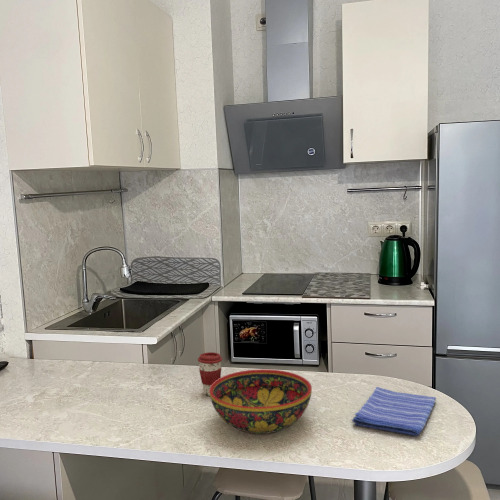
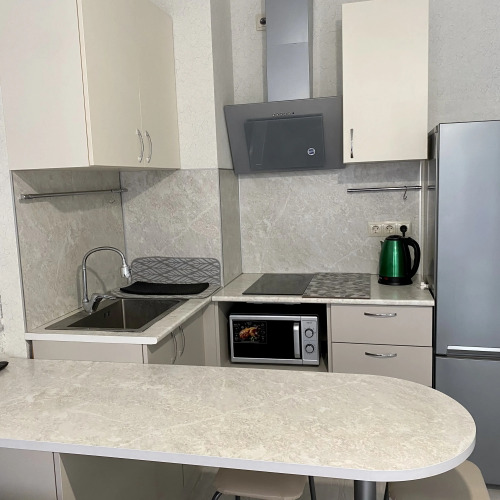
- bowl (260, 405)
- coffee cup (210, 374)
- dish towel (395, 408)
